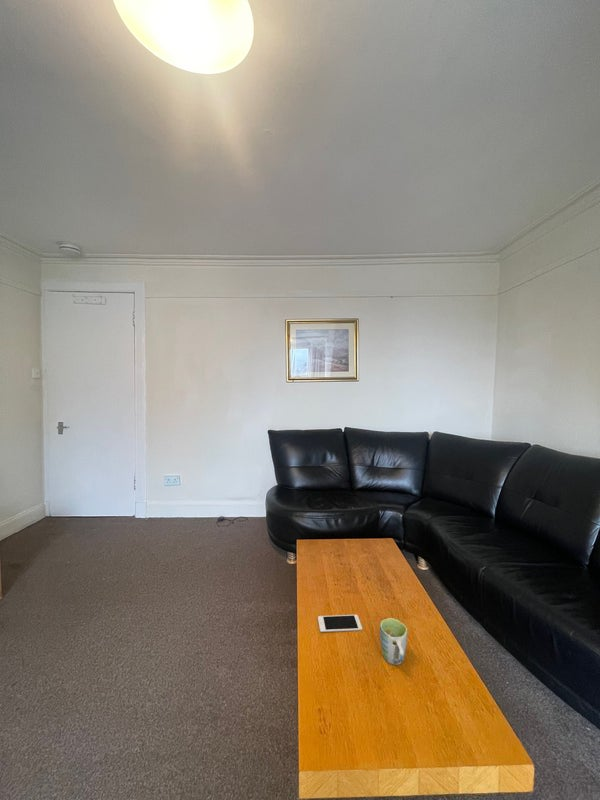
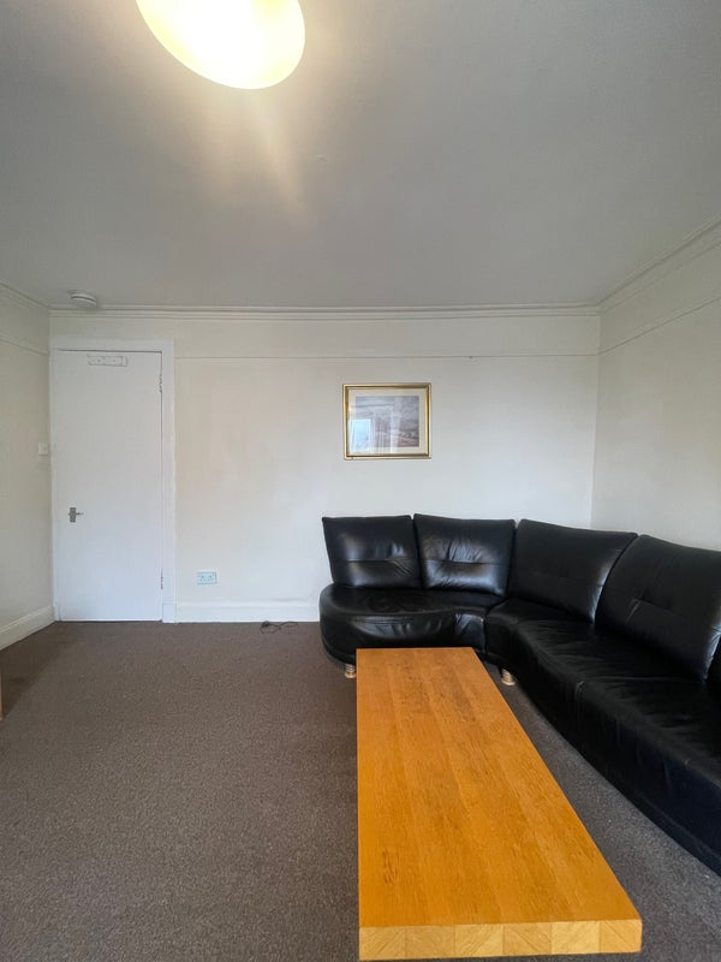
- cell phone (339, 623)
- mug (394, 645)
